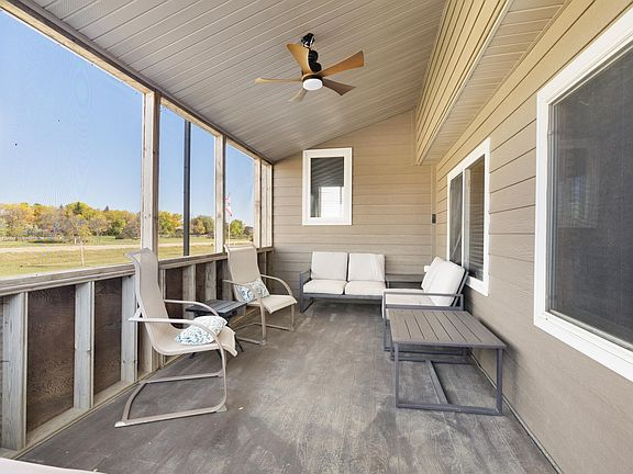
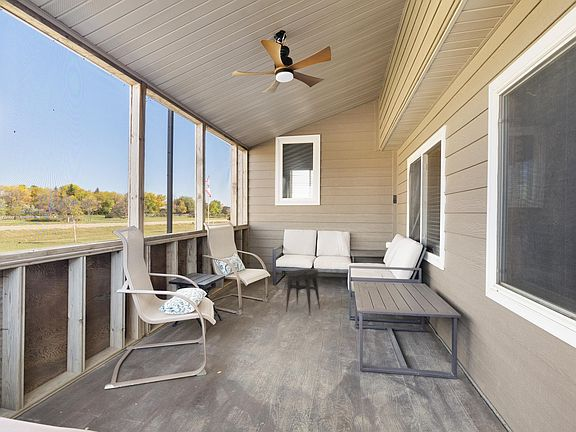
+ side table (301, 289)
